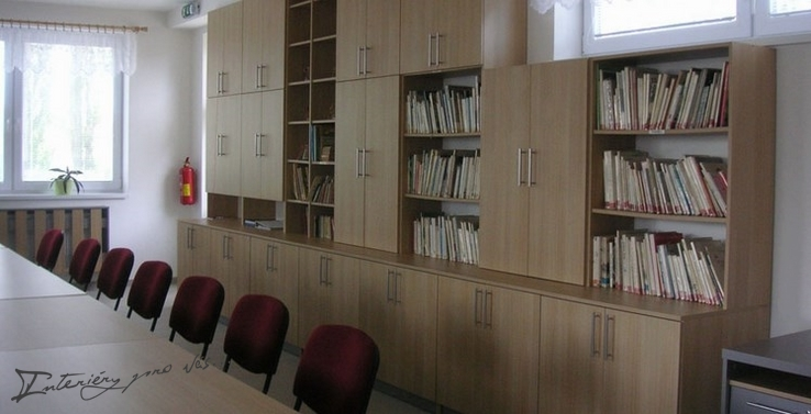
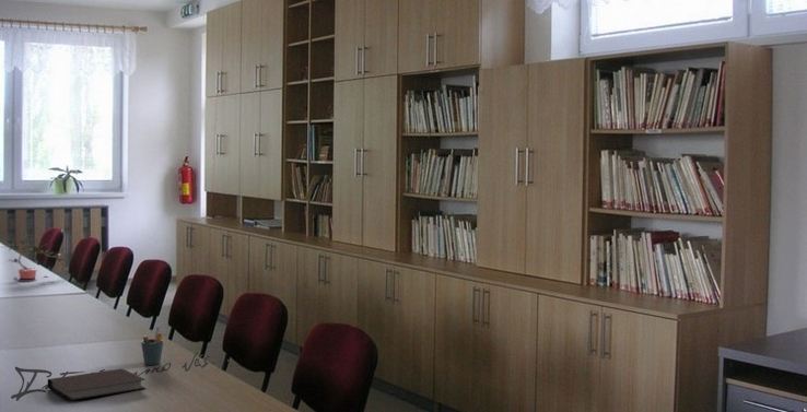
+ potted plant (33, 252)
+ notebook (96, 382)
+ pen holder (152, 345)
